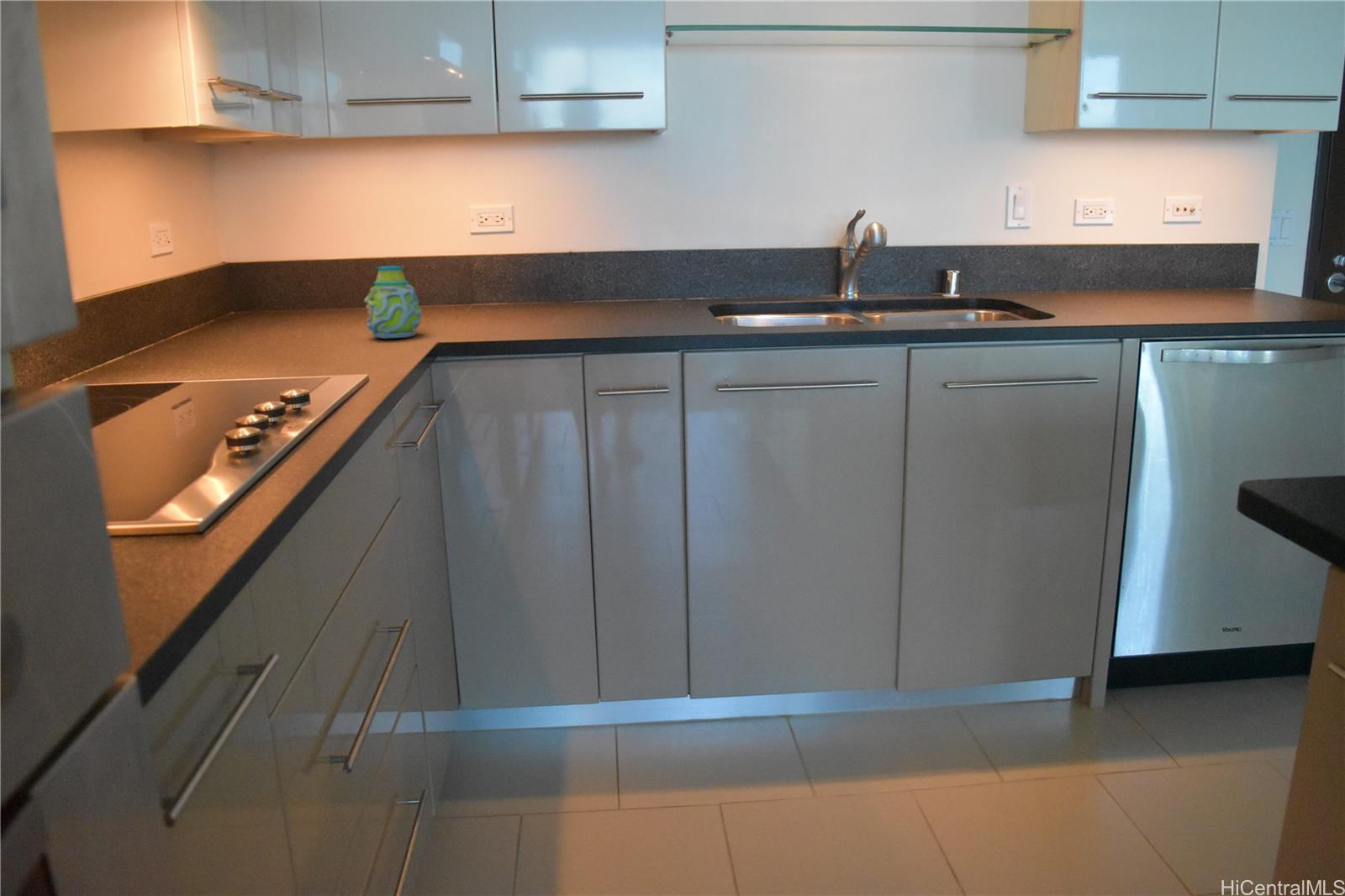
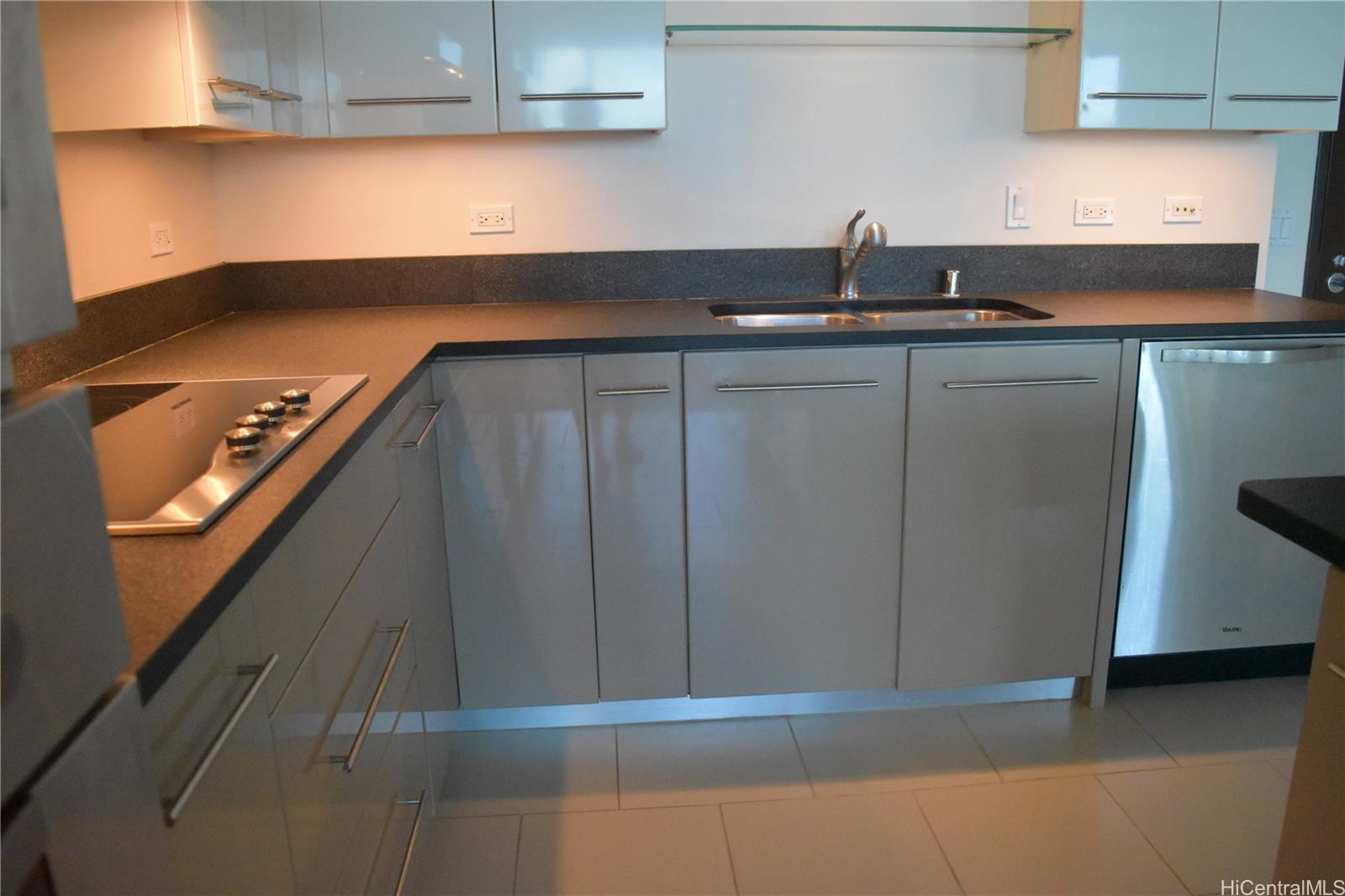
- mug (393, 301)
